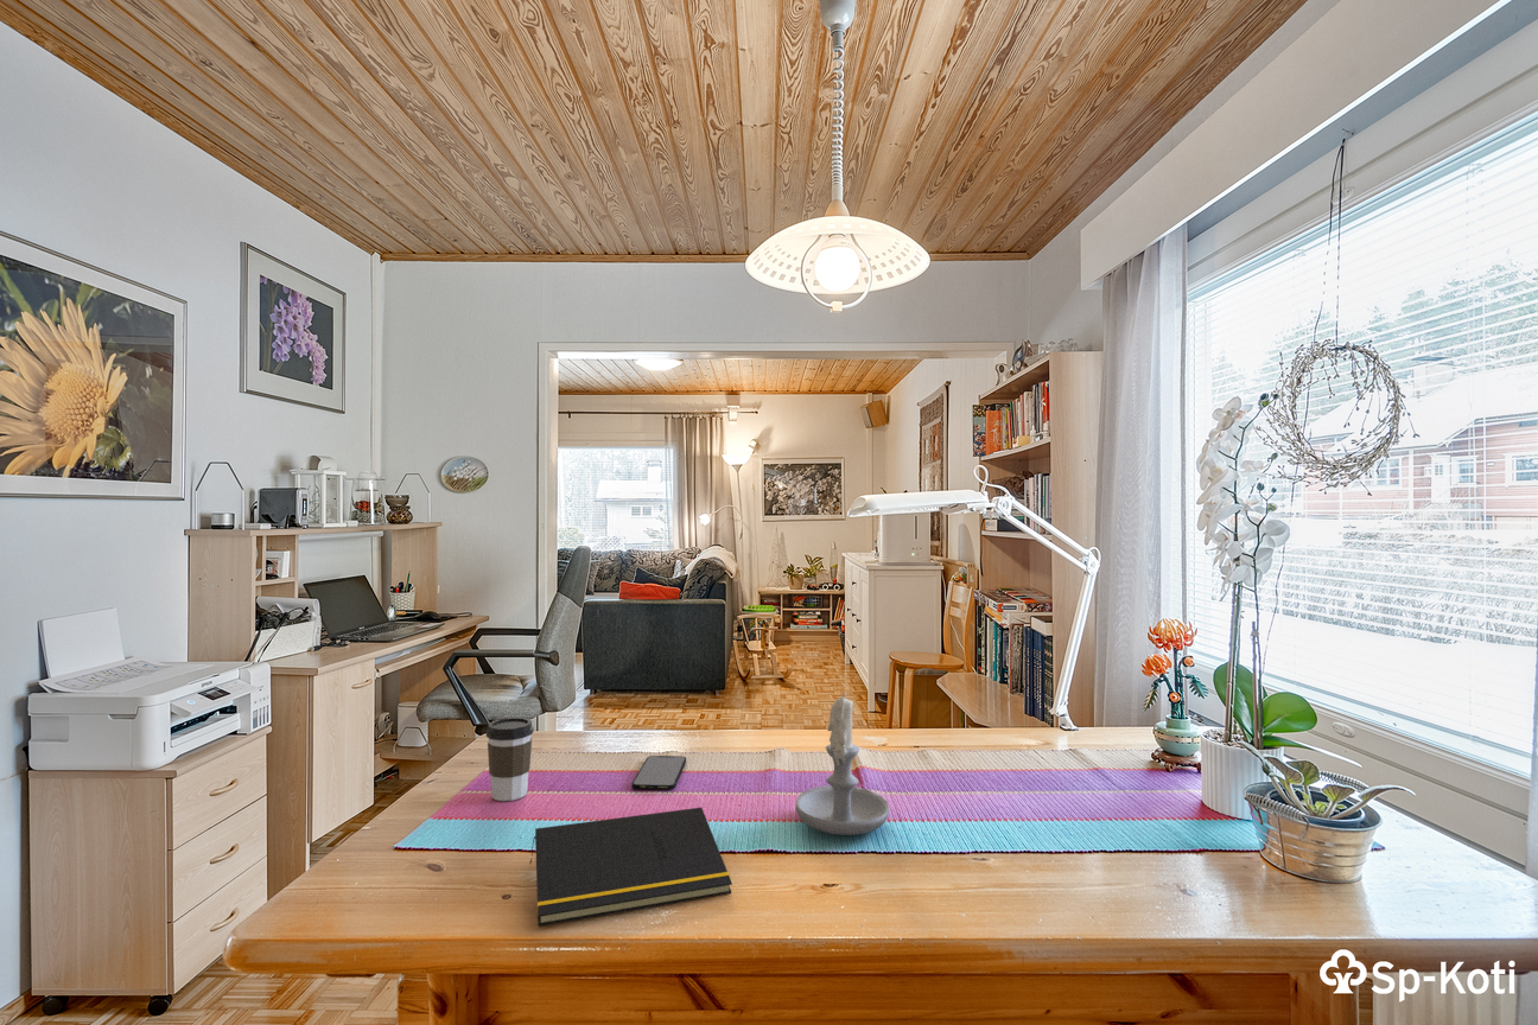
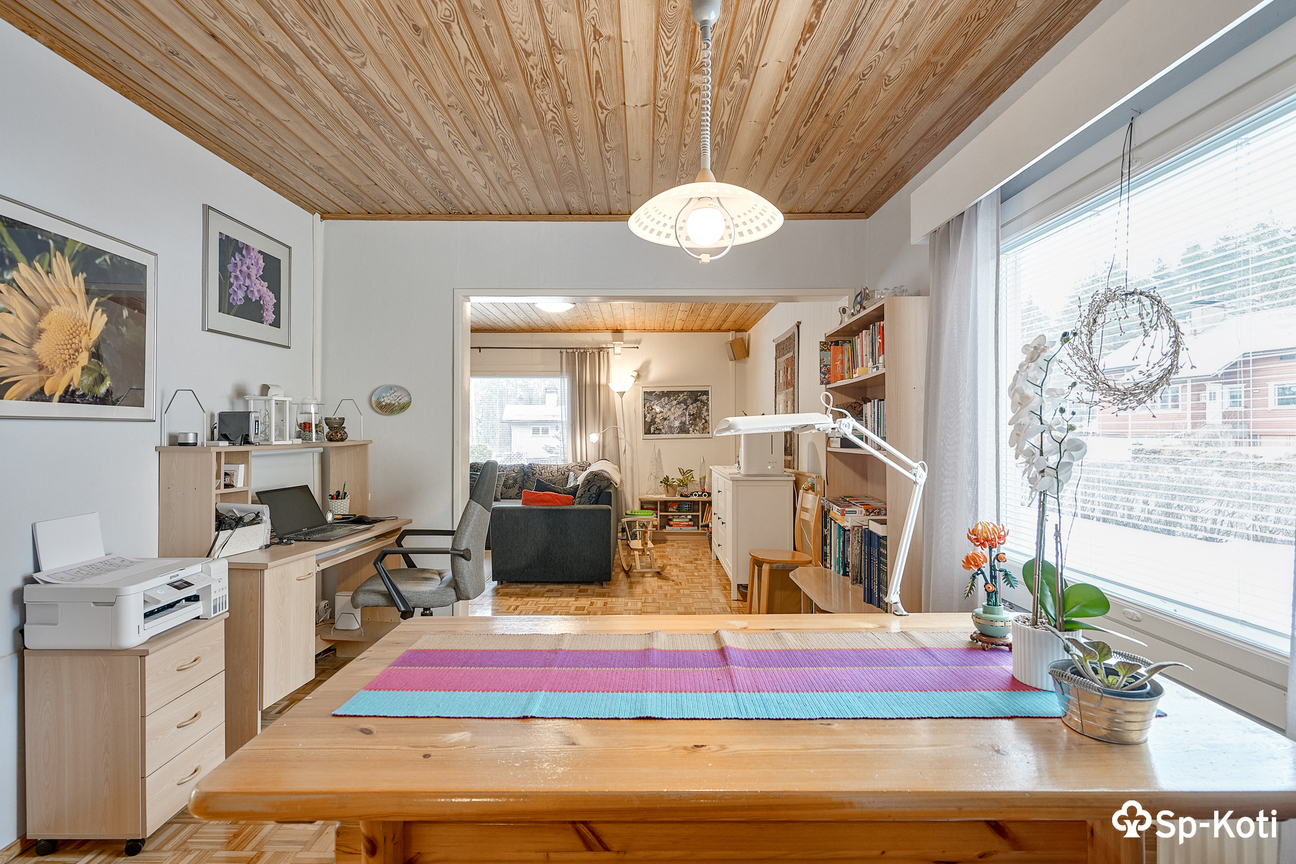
- candle (841, 757)
- coffee cup (509, 758)
- smartphone (660, 771)
- notepad (629, 859)
